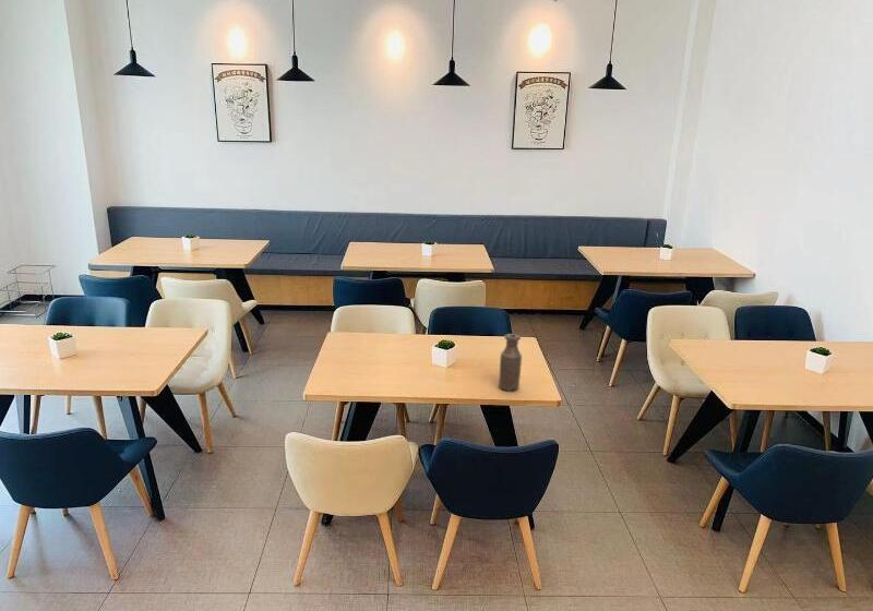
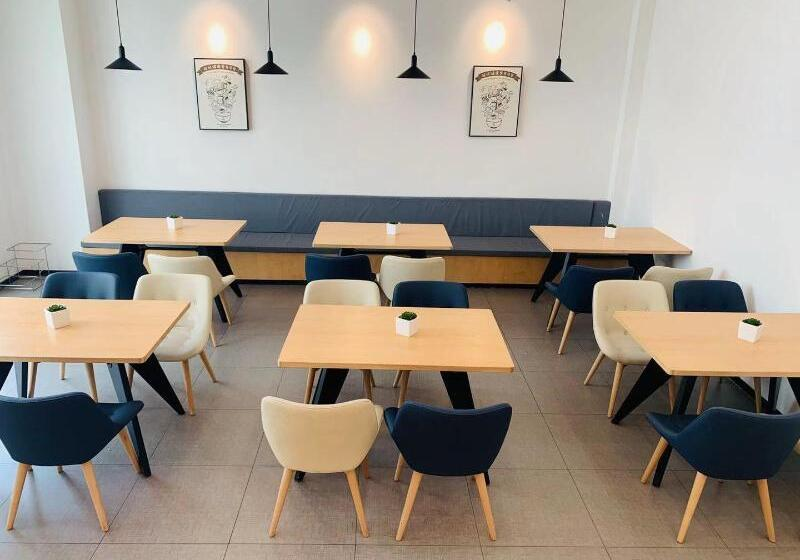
- bottle (511, 361)
